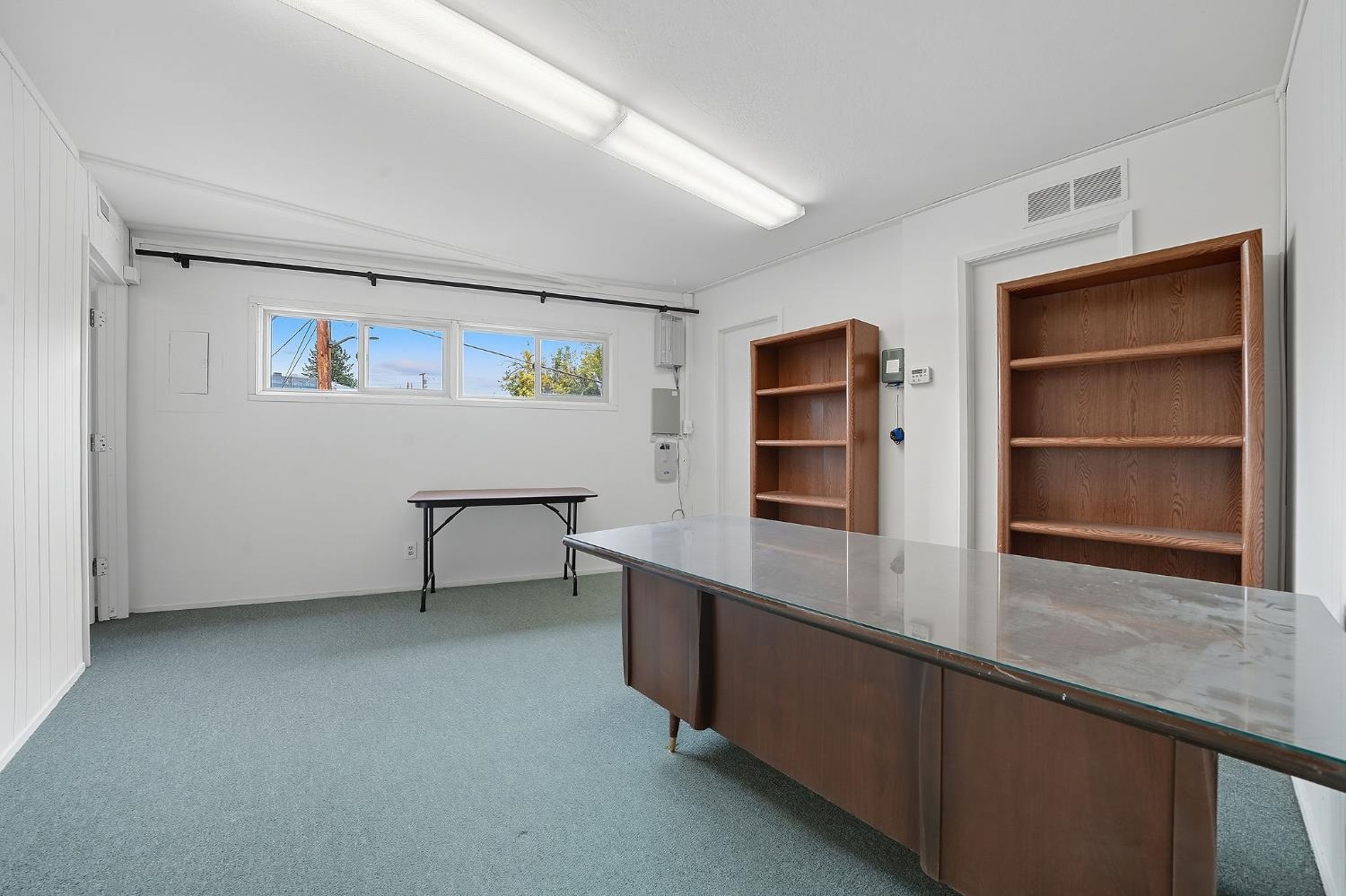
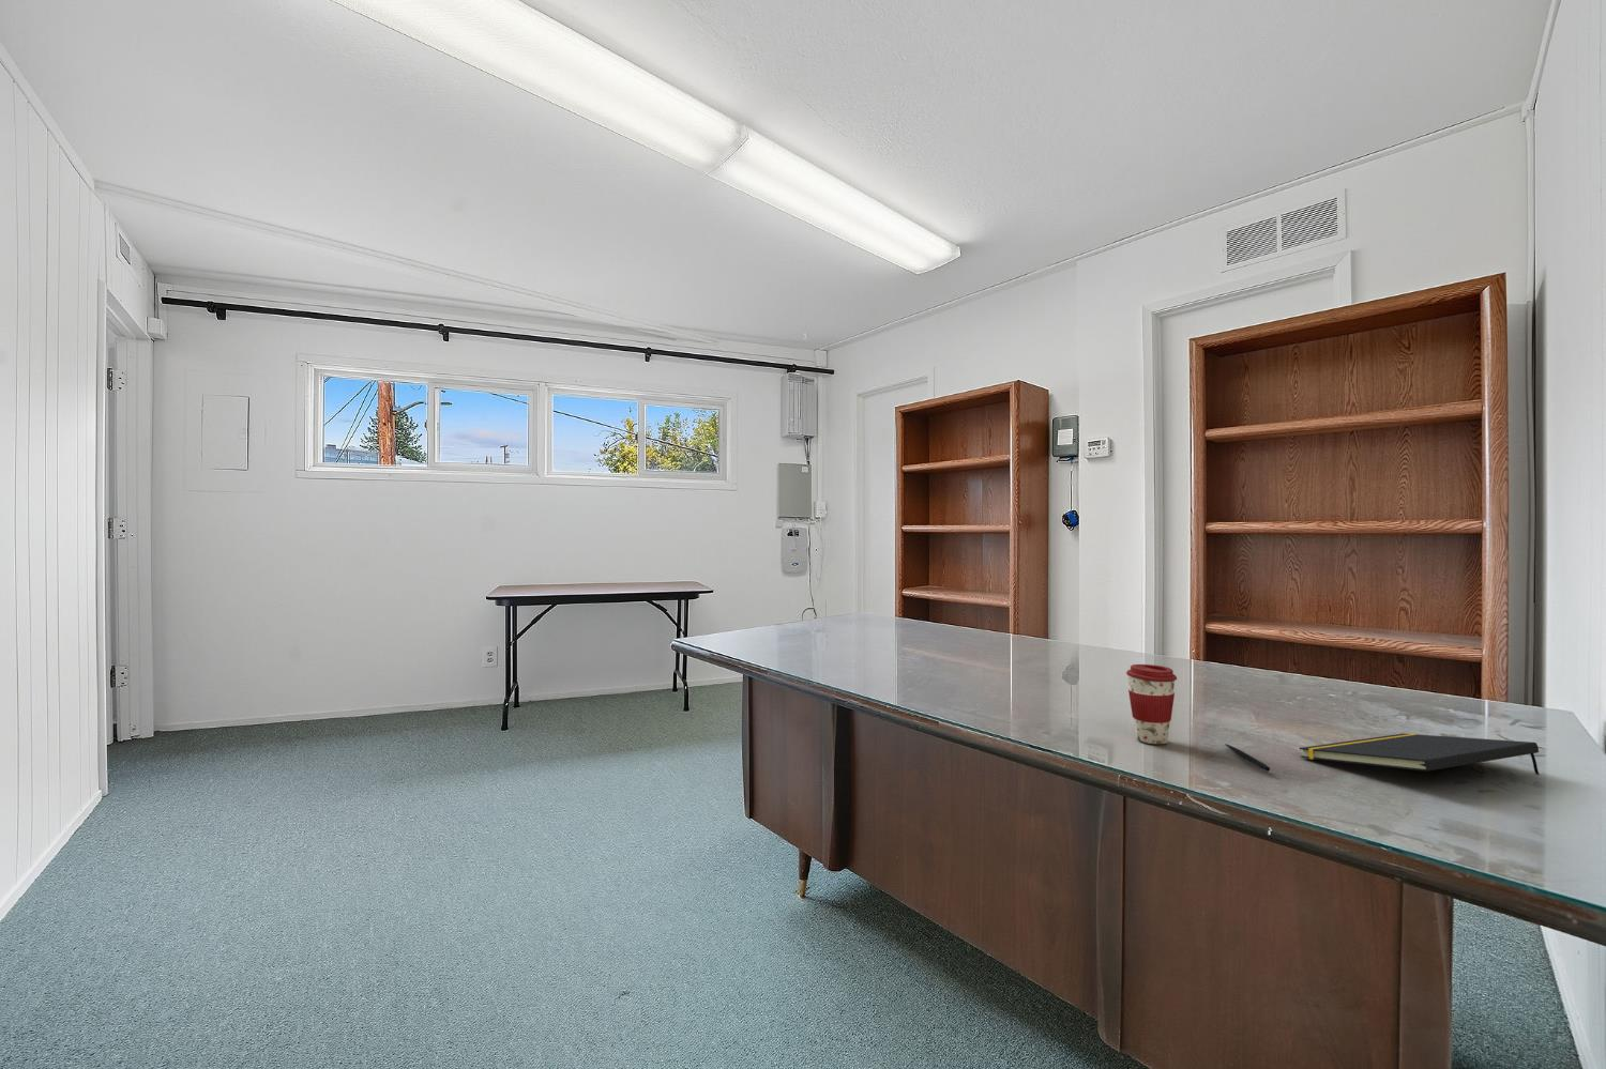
+ coffee cup (1151, 703)
+ pen (1246, 754)
+ notepad (1413, 750)
